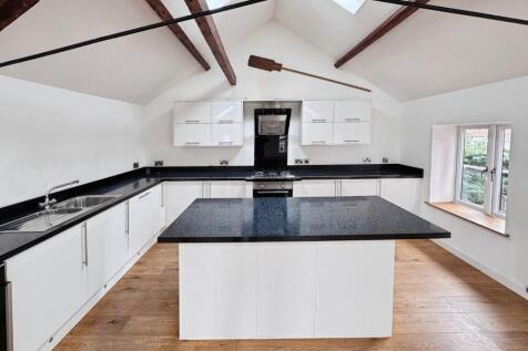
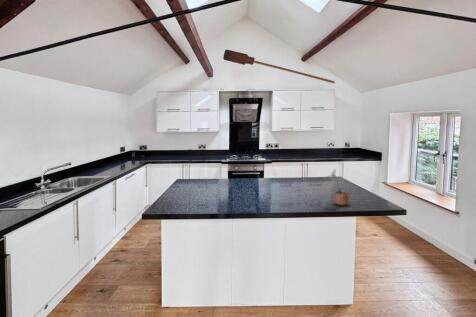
+ potted plant (338, 185)
